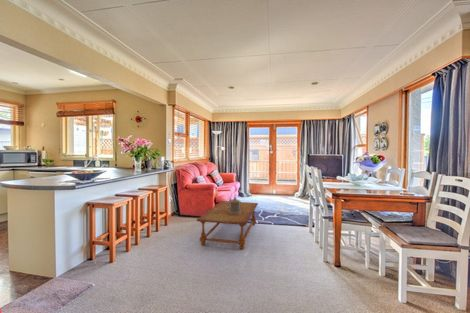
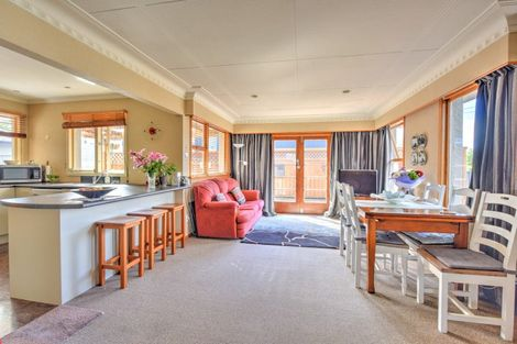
- coffee table (231, 221)
- beer mug (233, 203)
